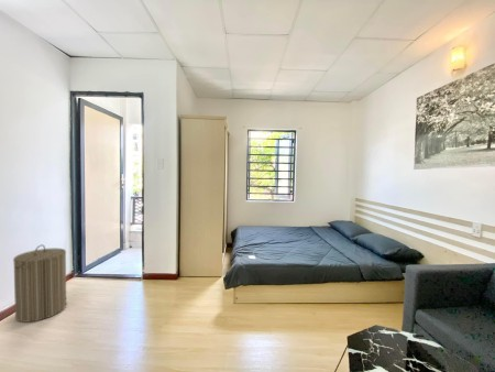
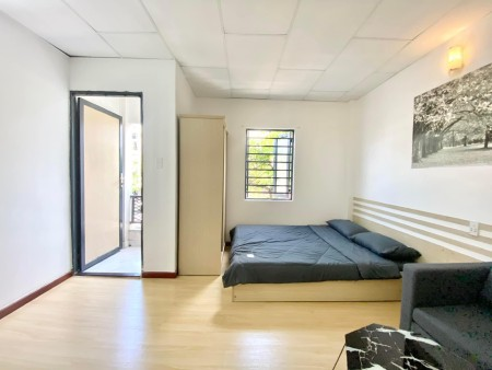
- laundry hamper (41, 277)
